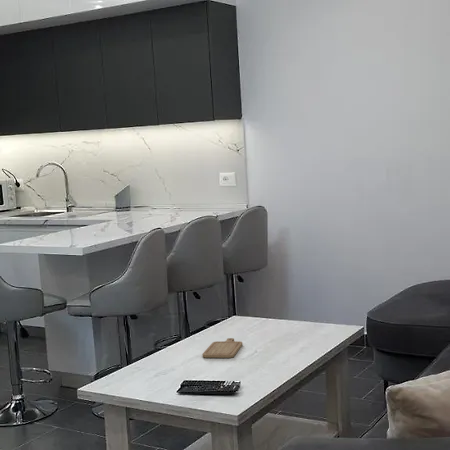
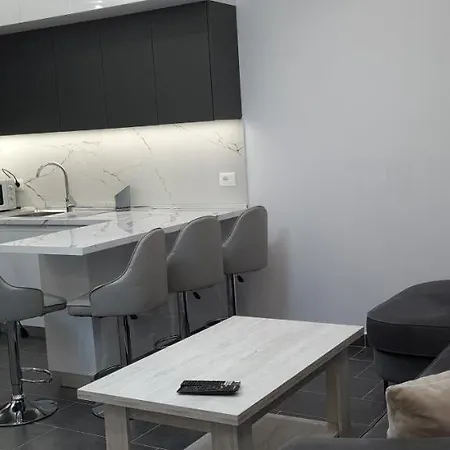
- chopping board (224, 347)
